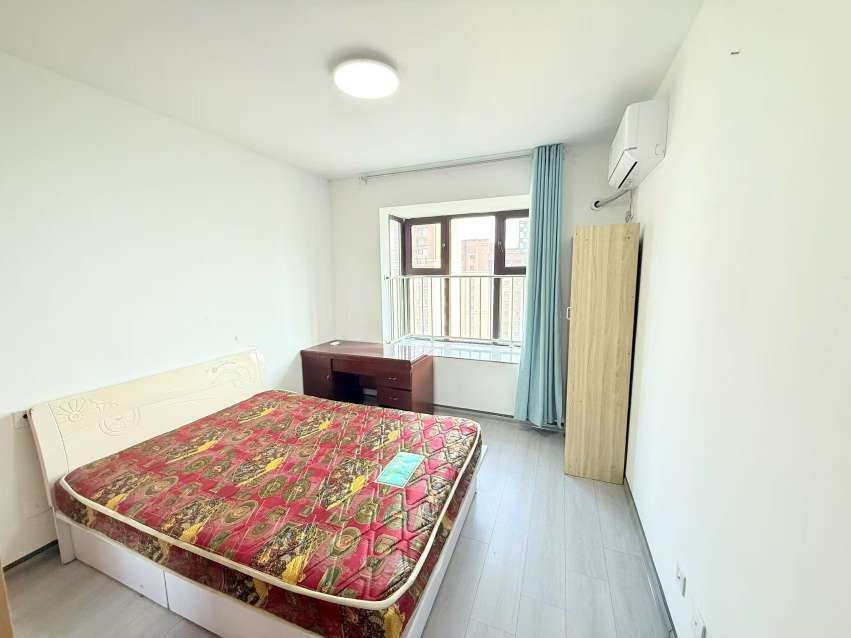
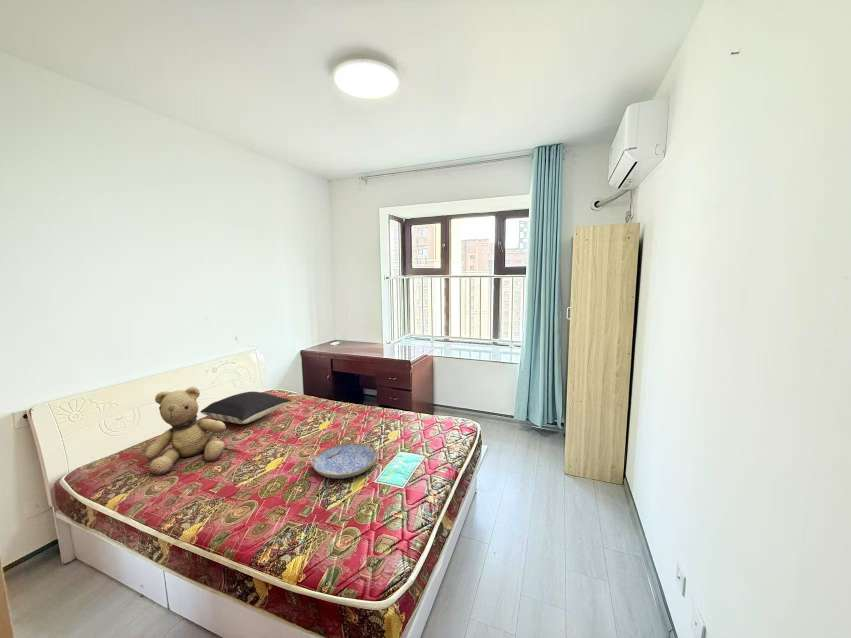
+ serving tray (345, 459)
+ teddy bear (185, 424)
+ pillow (247, 406)
